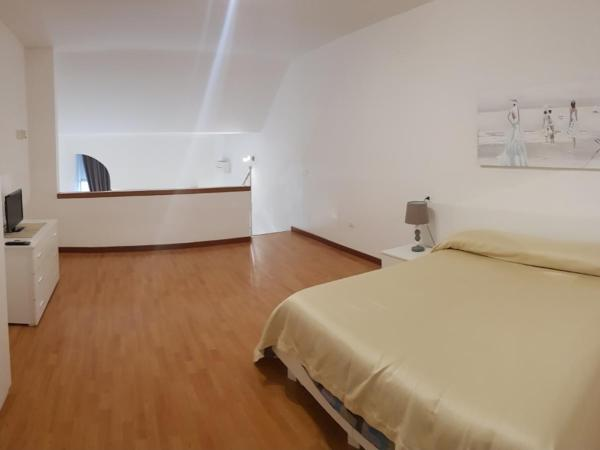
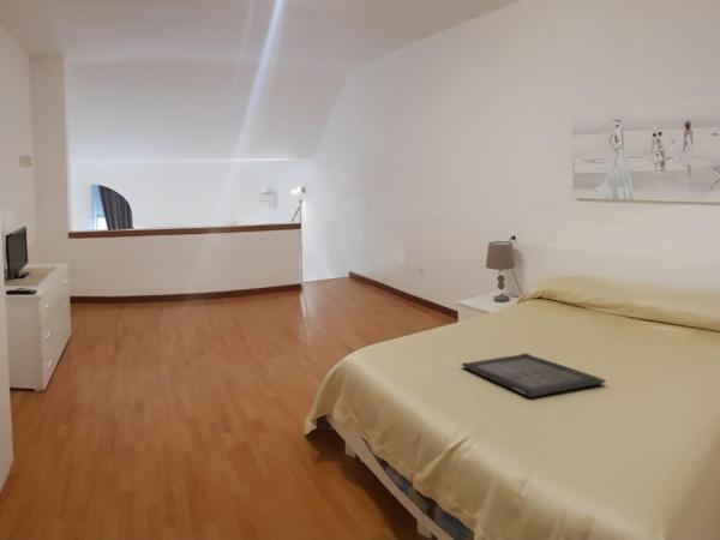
+ serving tray (529, 372)
